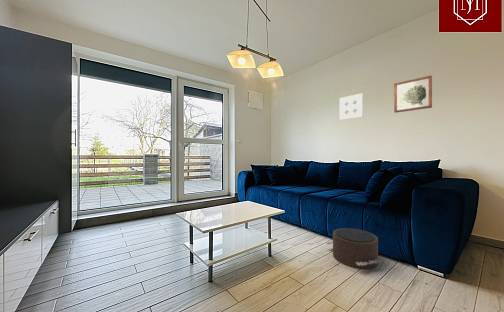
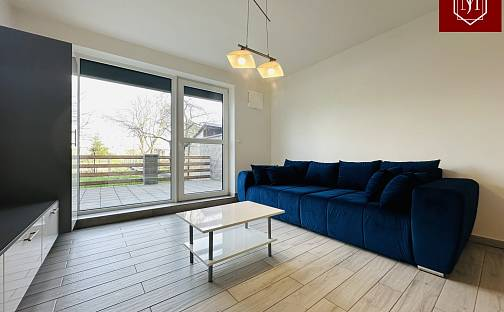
- wall art (412, 95)
- pouf (351, 246)
- wall art (350, 107)
